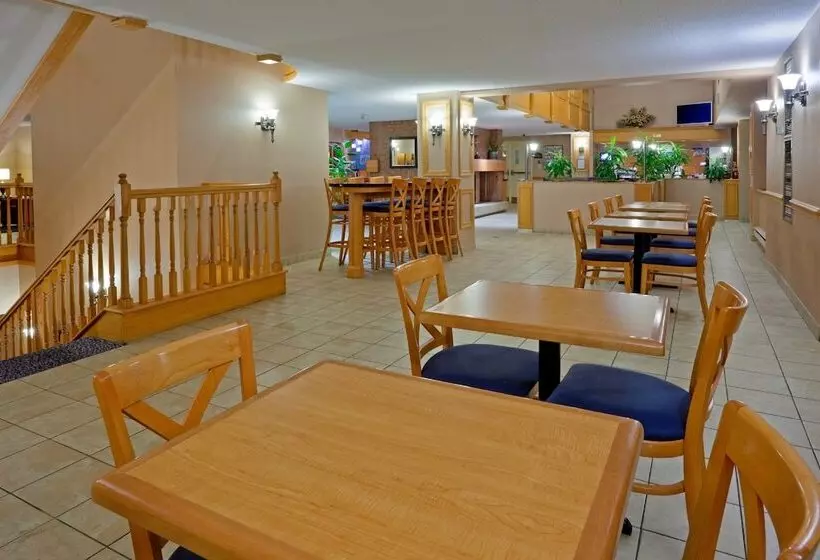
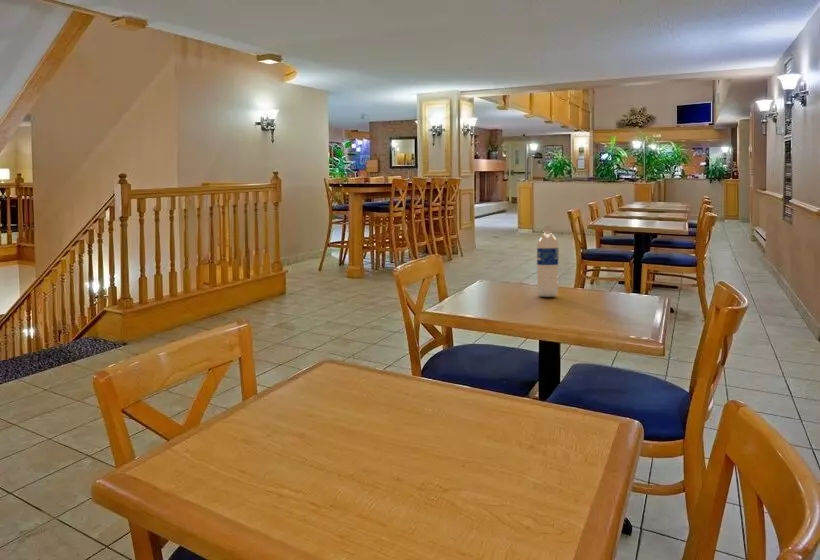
+ water bottle (547, 261)
